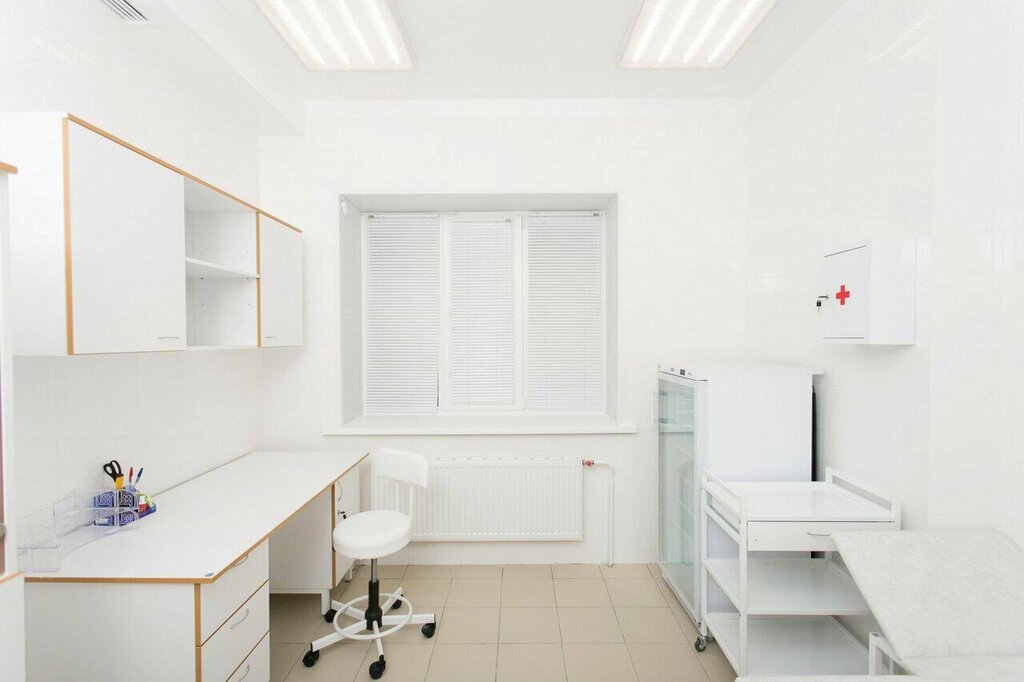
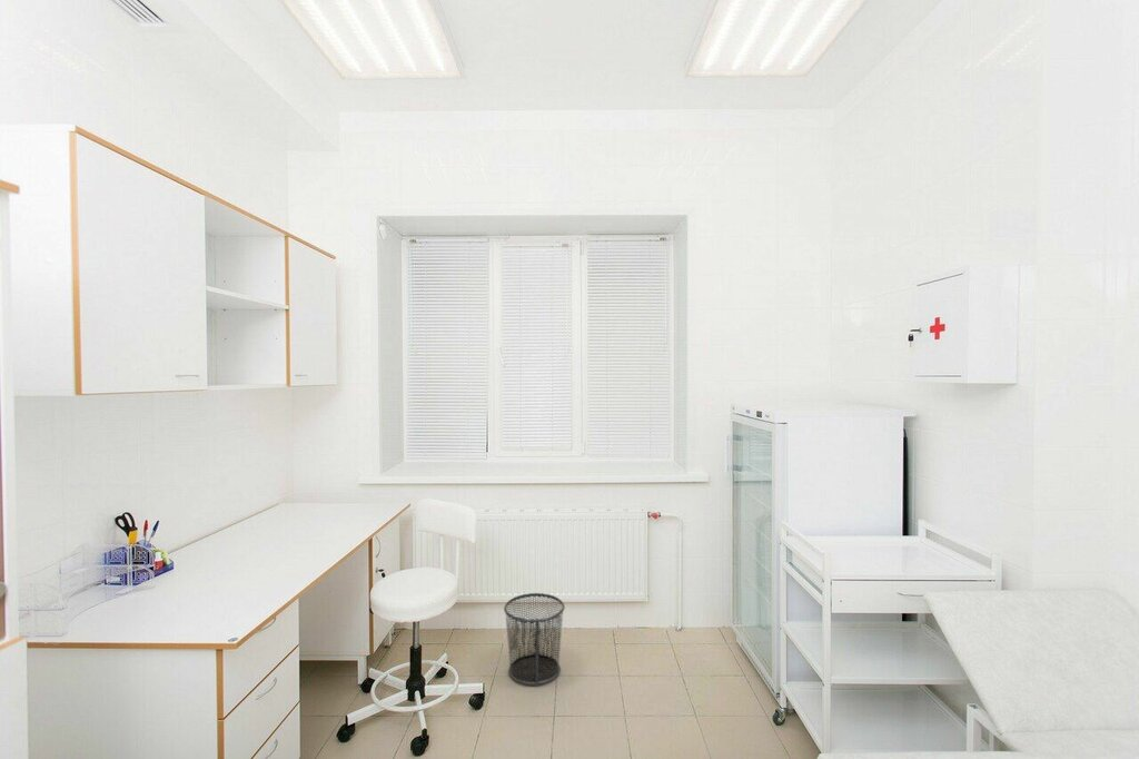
+ waste bin (534, 637)
